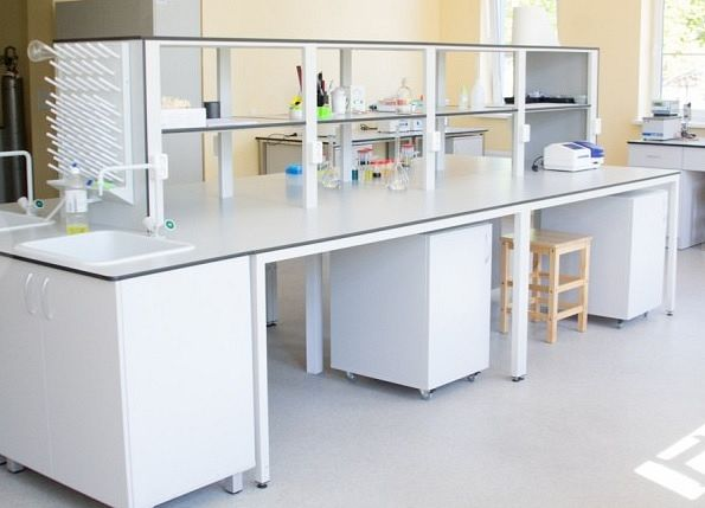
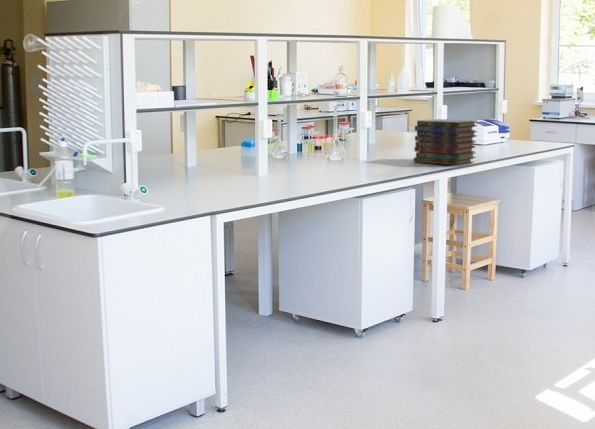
+ book stack (445, 141)
